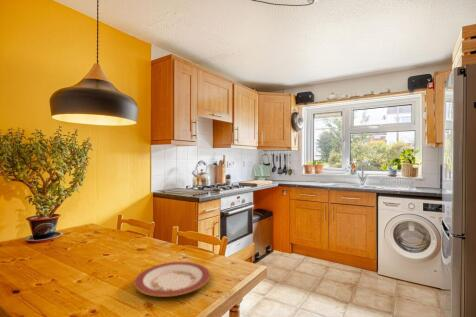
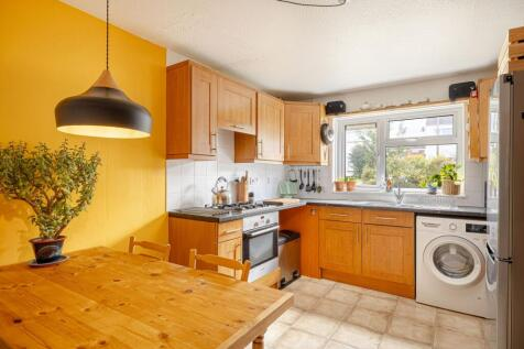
- plate (173, 279)
